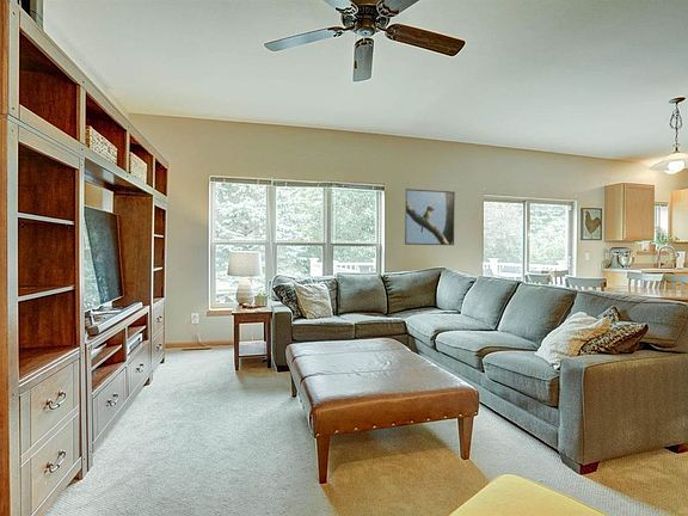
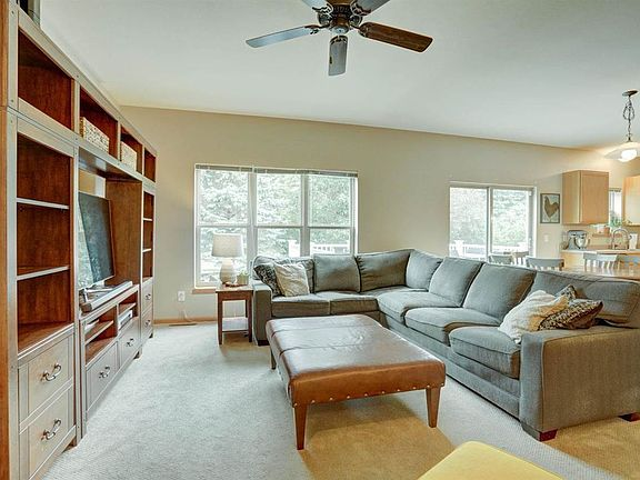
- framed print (430, 217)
